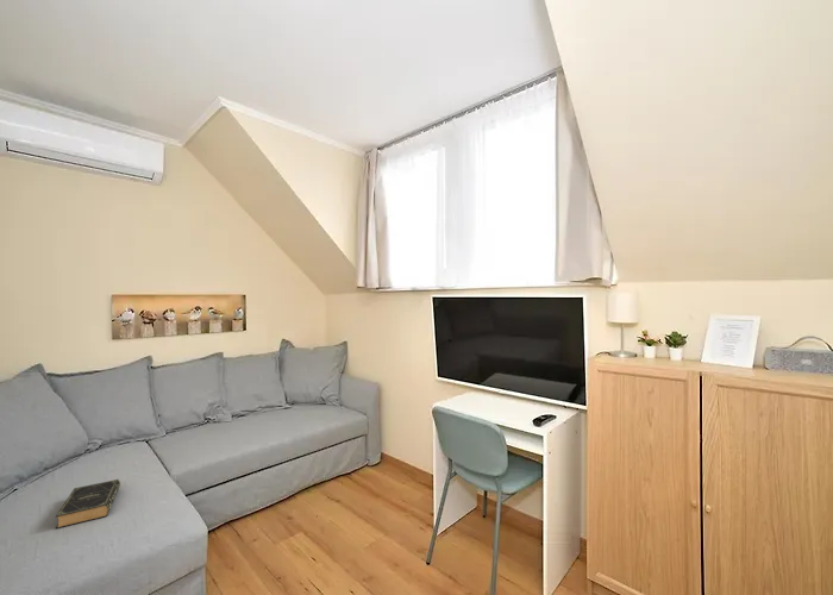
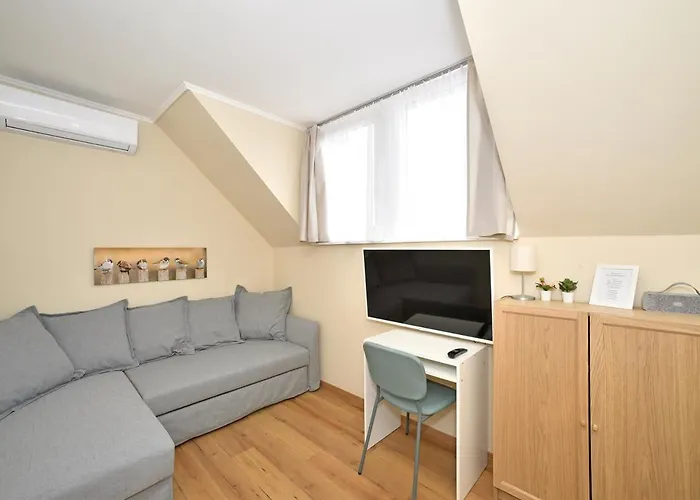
- book (90, 501)
